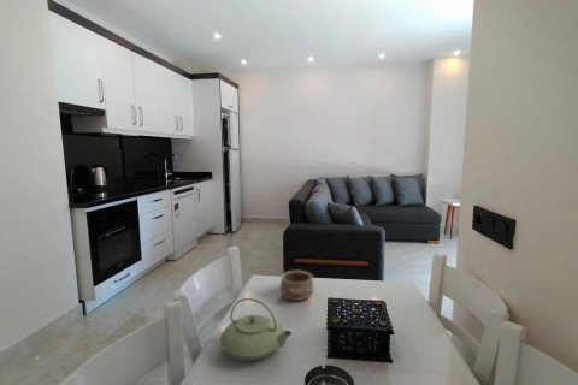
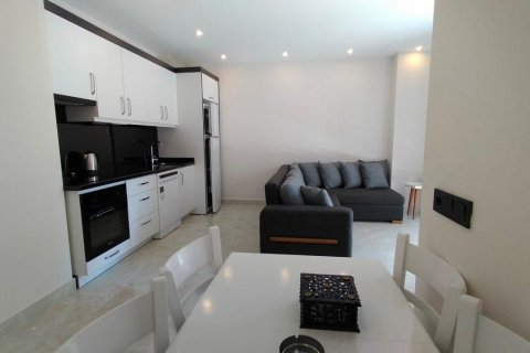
- teapot (256, 324)
- pottery (296, 285)
